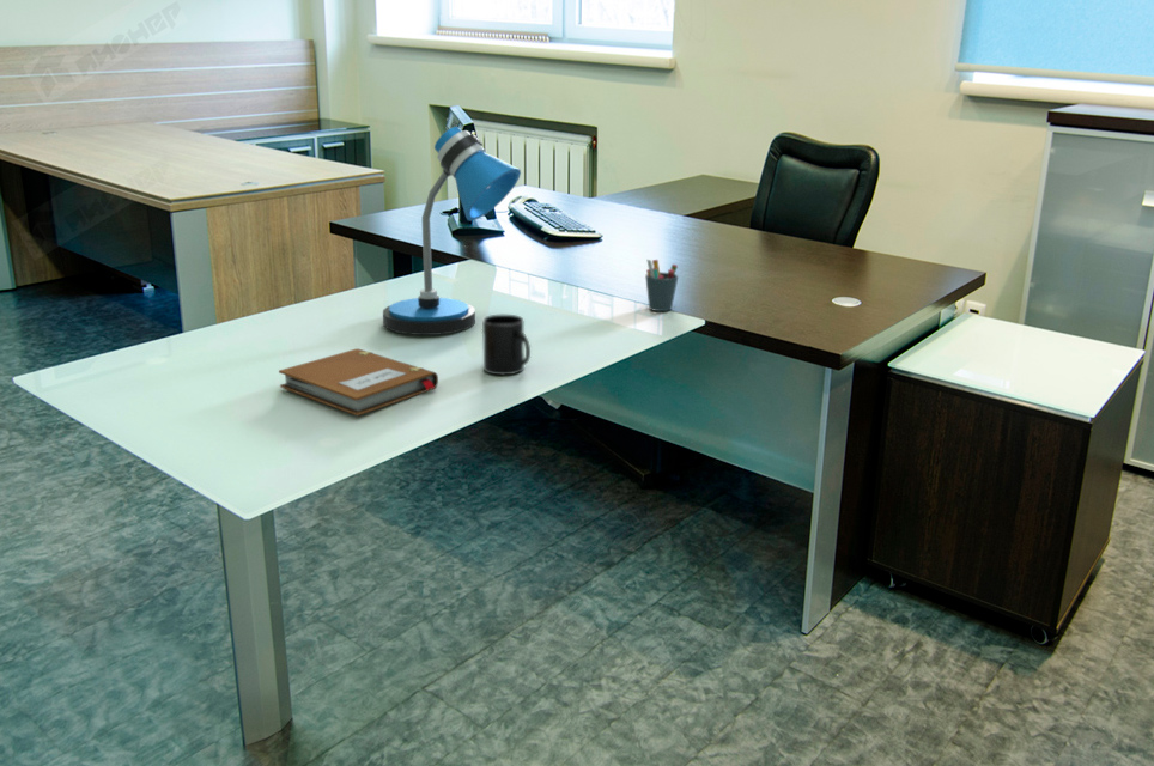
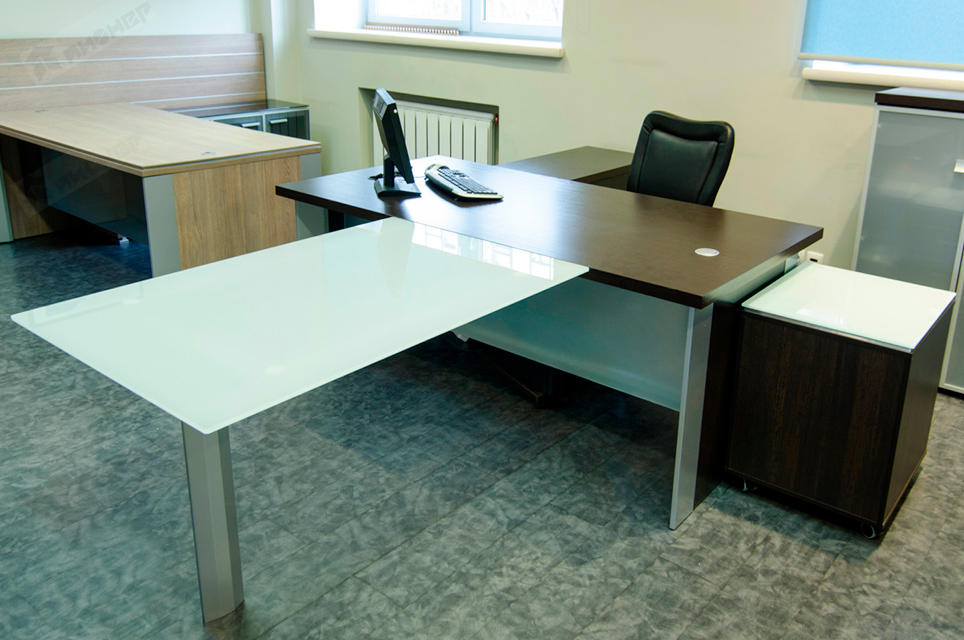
- pen holder (661, 282)
- mug (509, 346)
- desk lamp (467, 219)
- notebook (360, 378)
